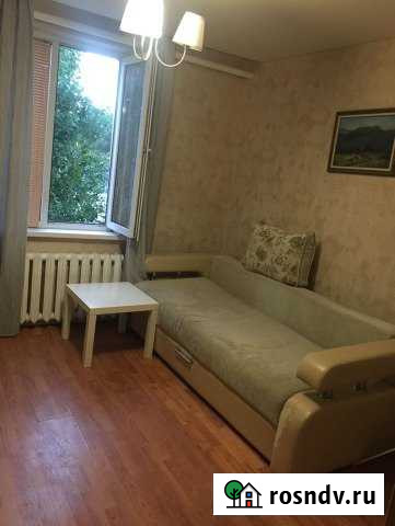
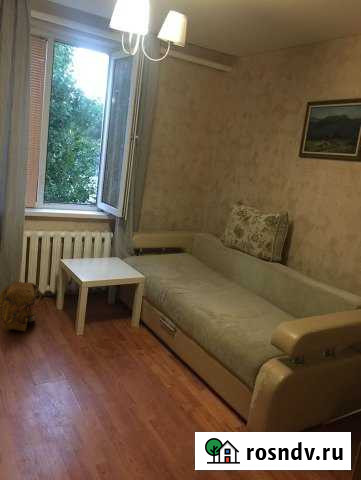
+ backpack (19, 306)
